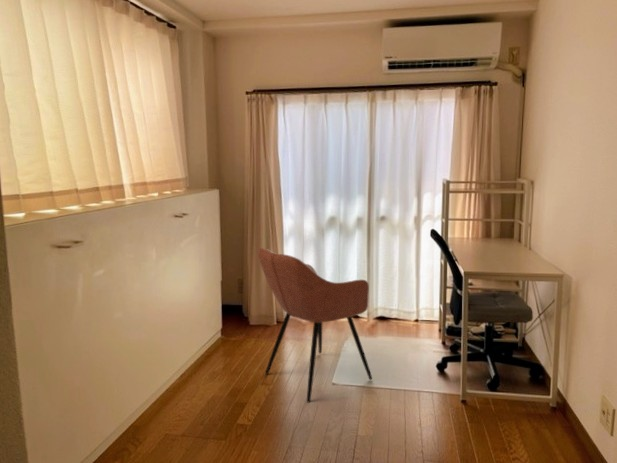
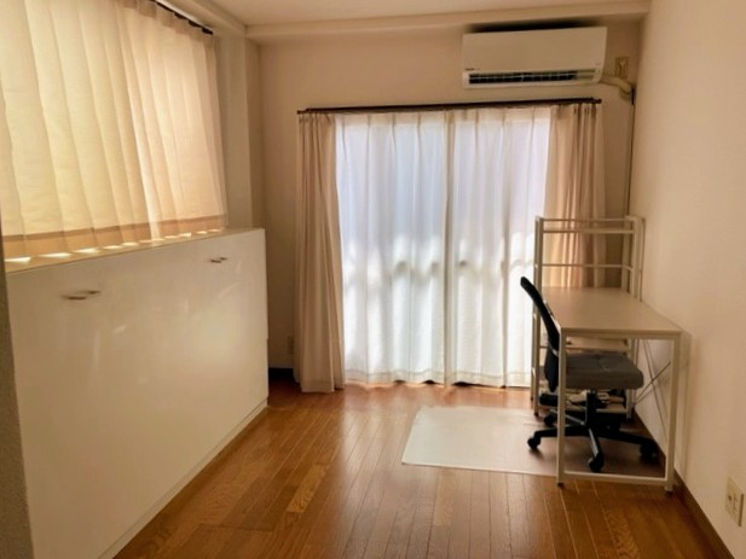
- armchair (313, 312)
